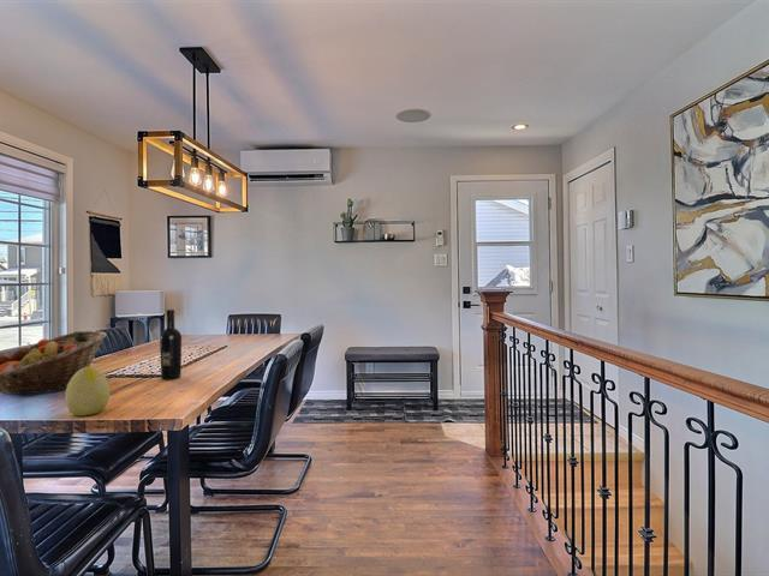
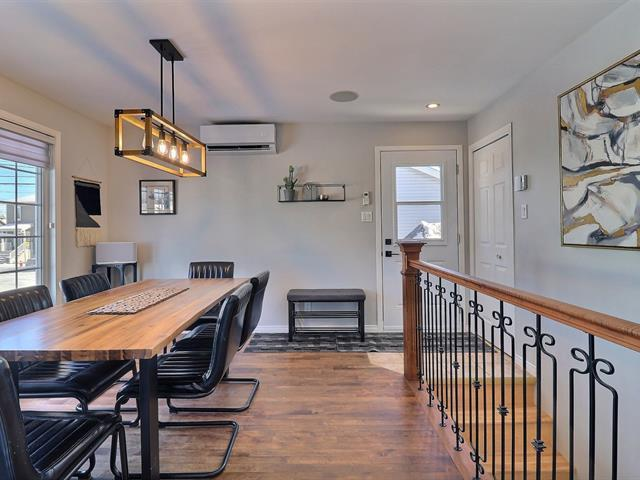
- wine bottle (171, 343)
- fruit basket (48, 359)
- decorative egg (88, 389)
